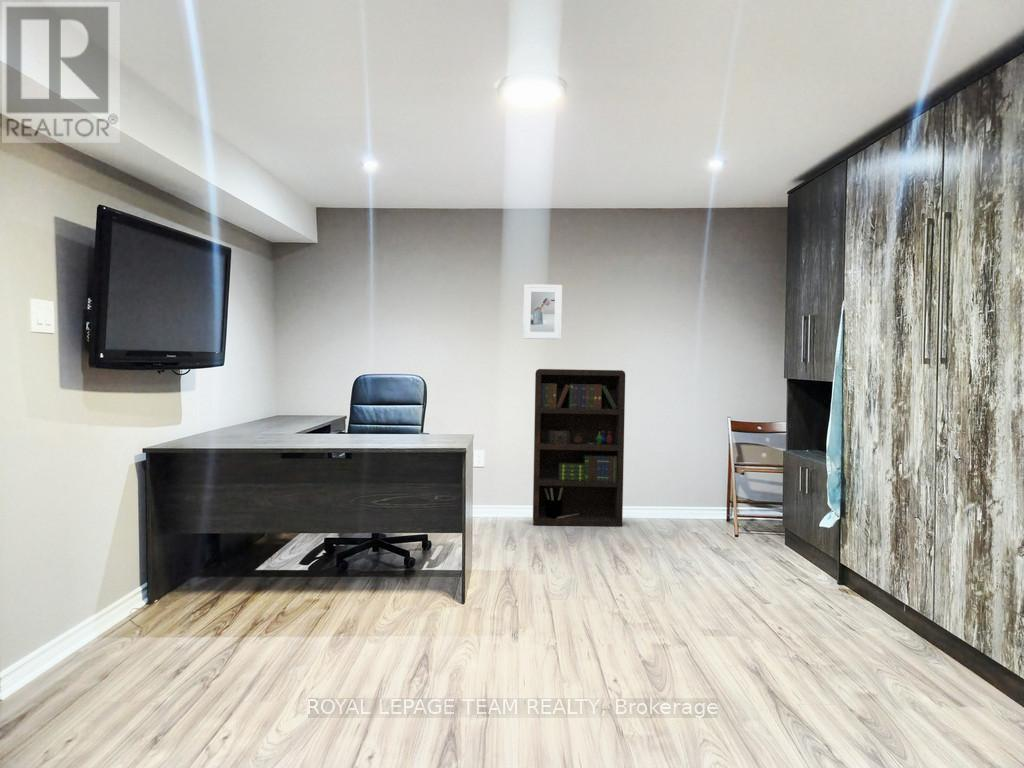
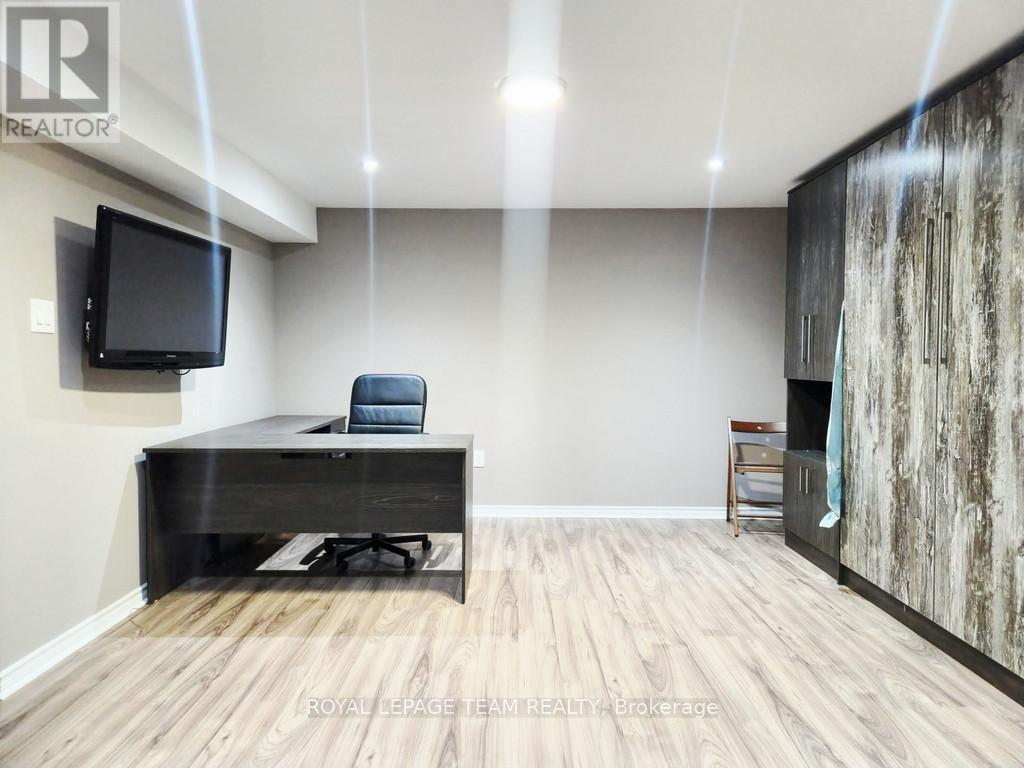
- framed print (542, 311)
- bookcase (577, 446)
